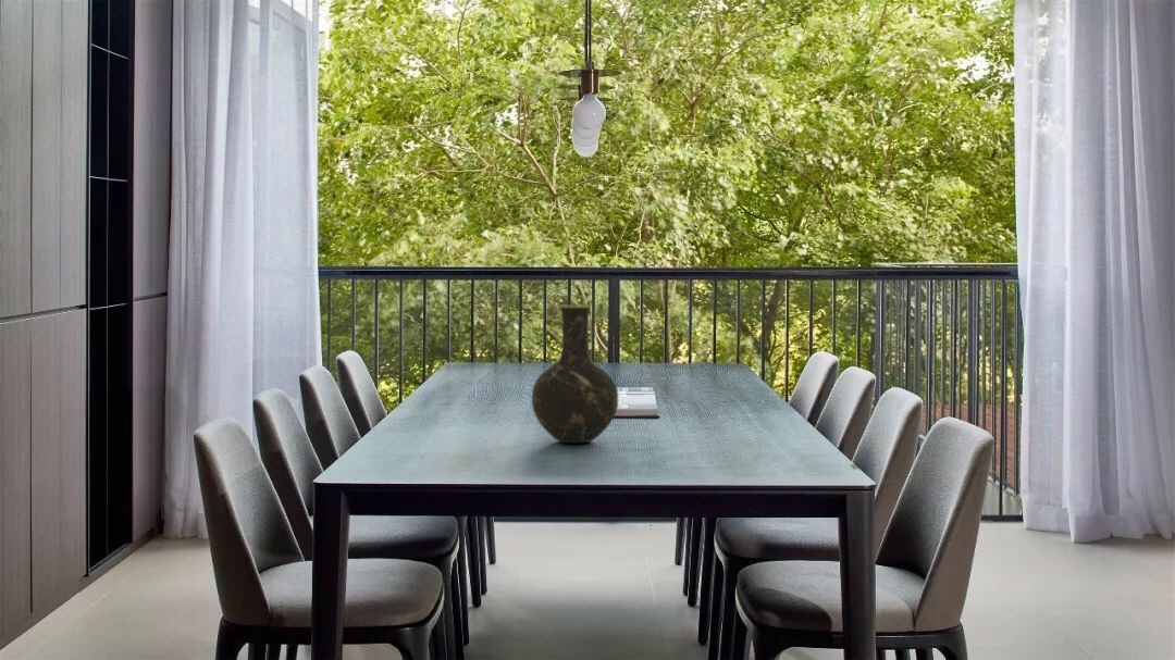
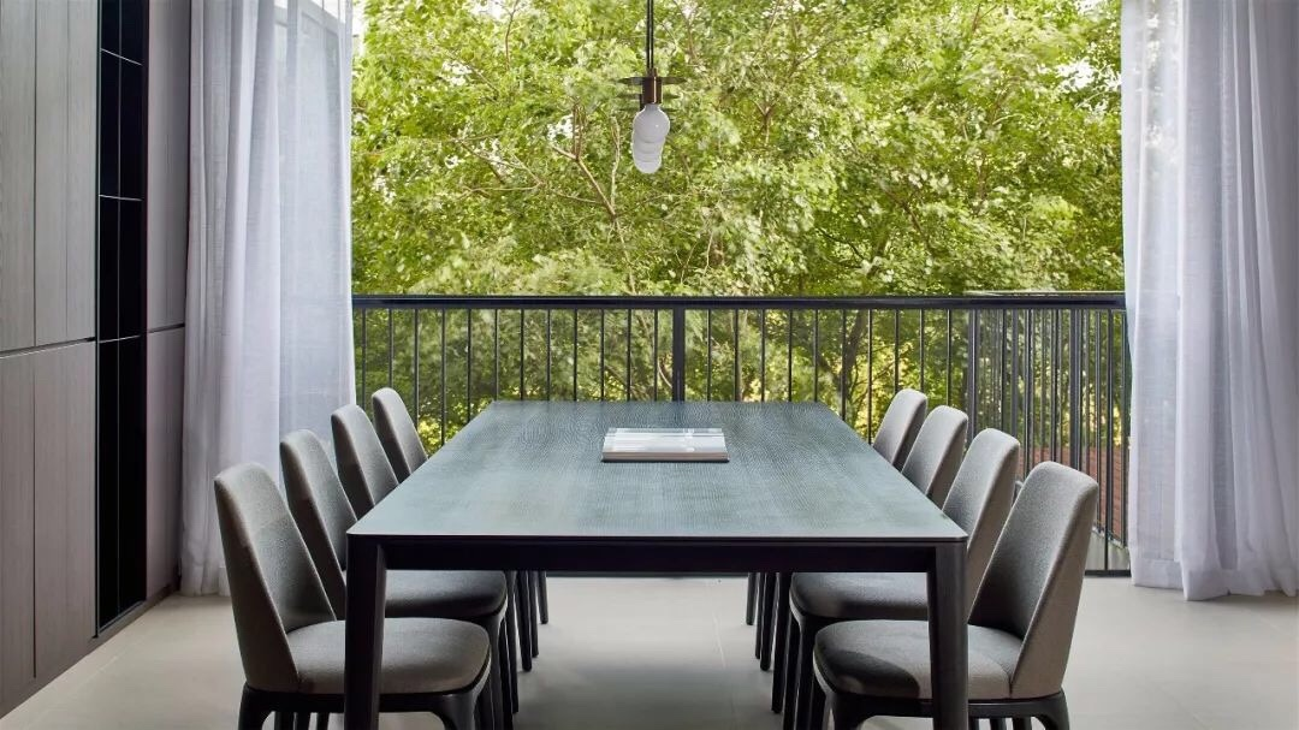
- vase (574, 373)
